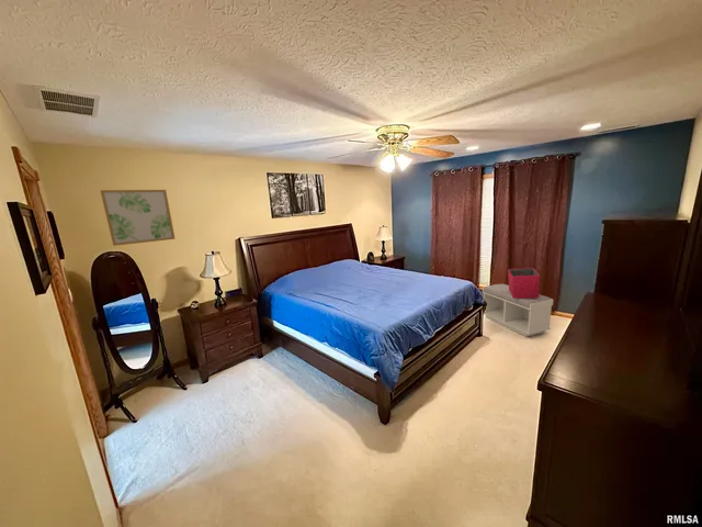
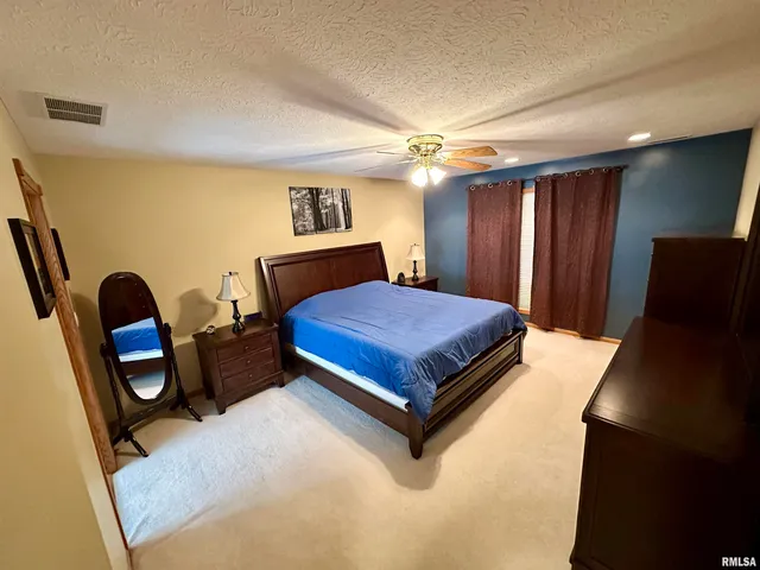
- wall art (140, 216)
- bench (513, 307)
- storage bin (523, 283)
